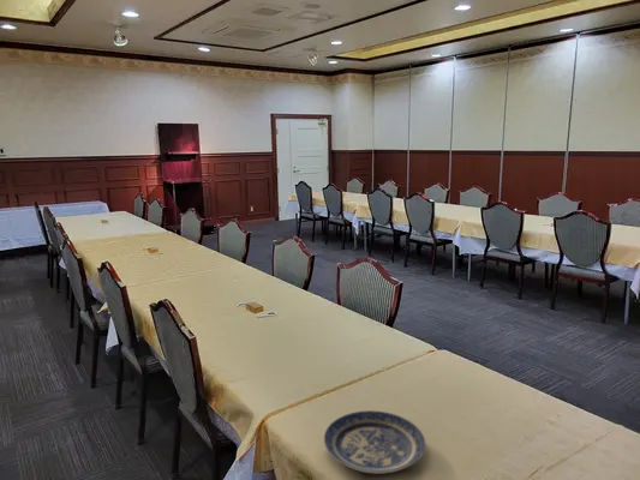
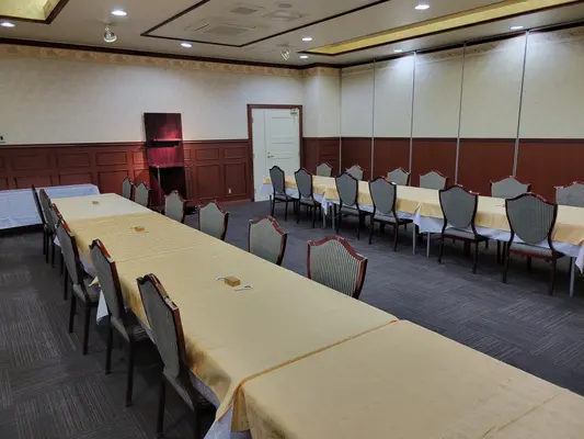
- plate (373, 444)
